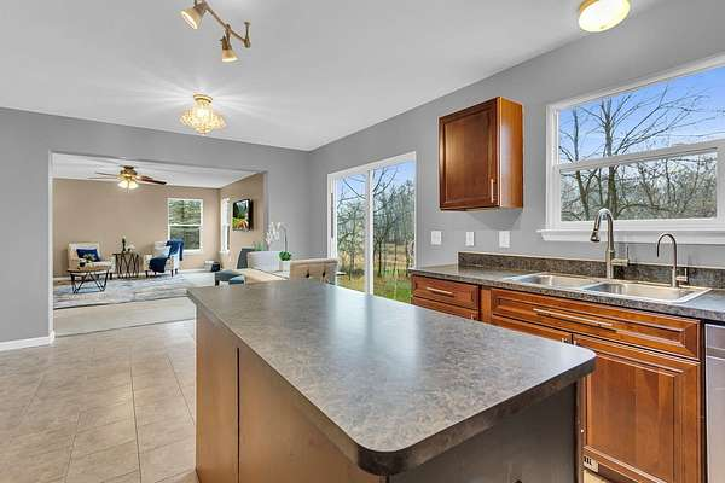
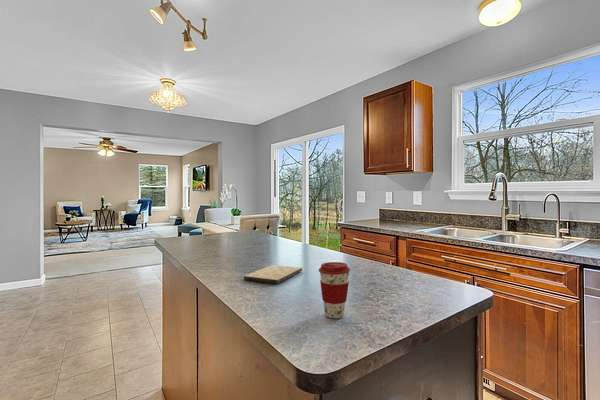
+ cutting board (274, 273)
+ coffee cup (334, 289)
